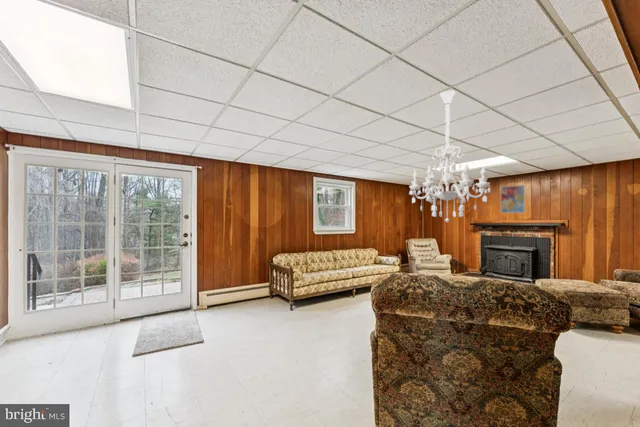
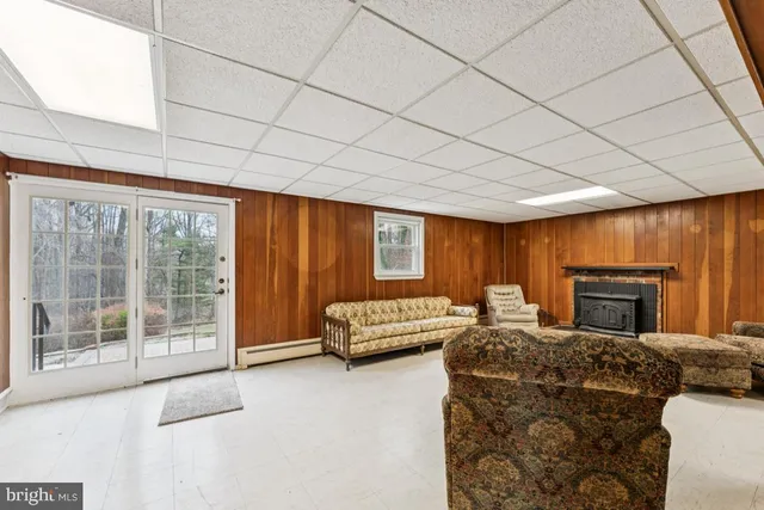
- chandelier (447, 158)
- wall art (512, 199)
